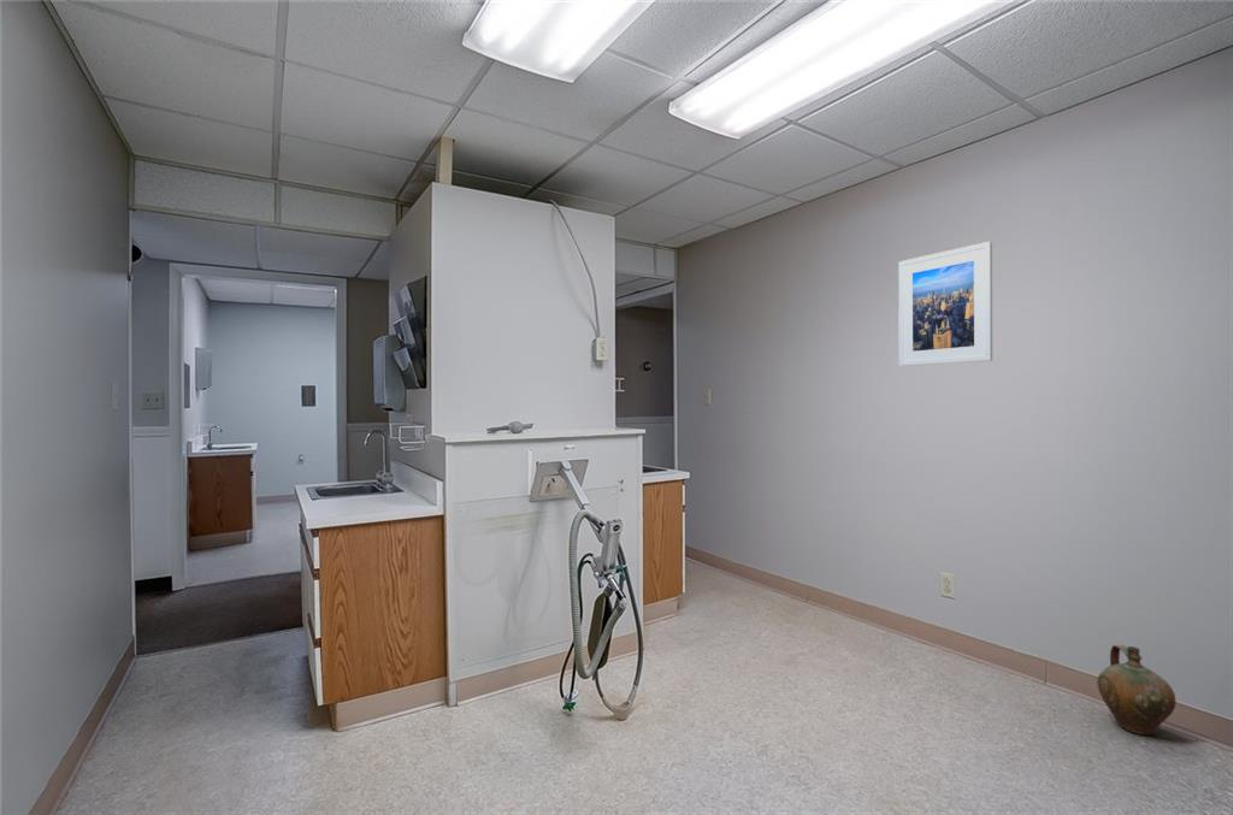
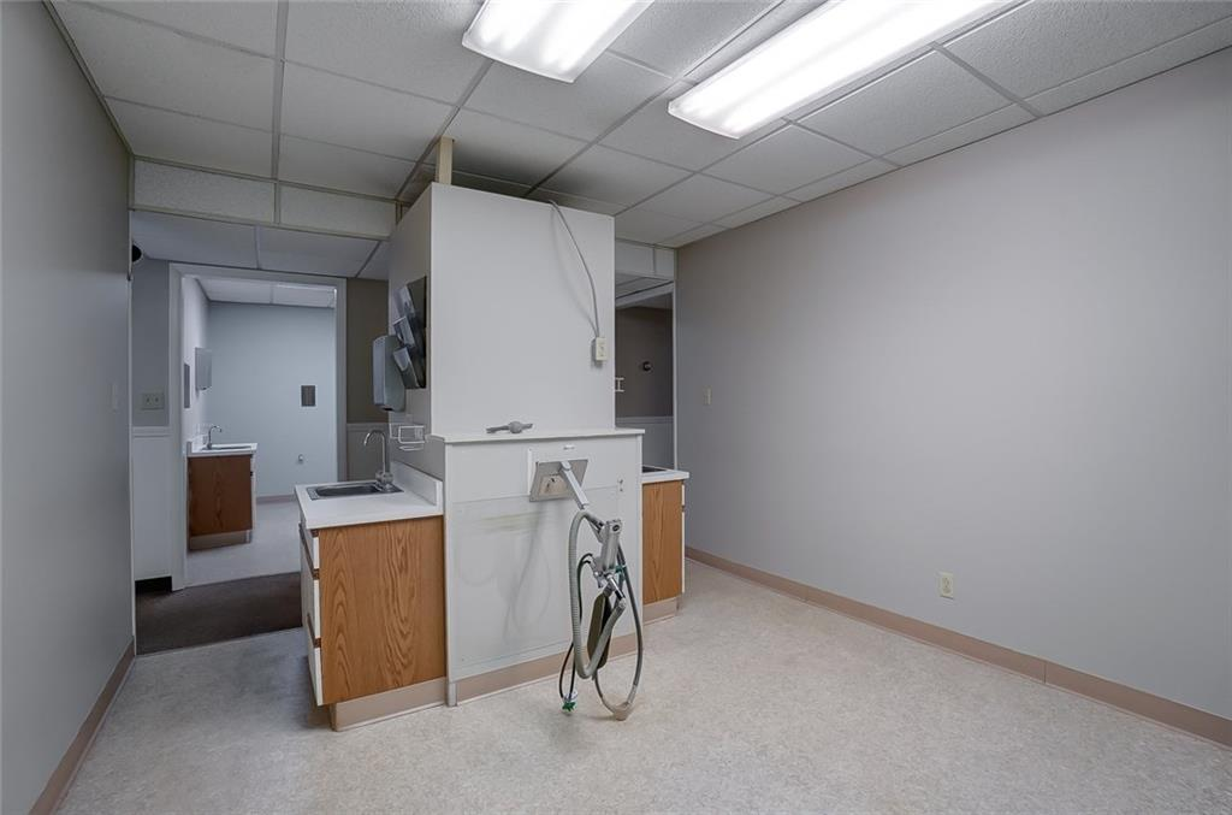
- ceramic jug (1134, 687)
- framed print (942, 307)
